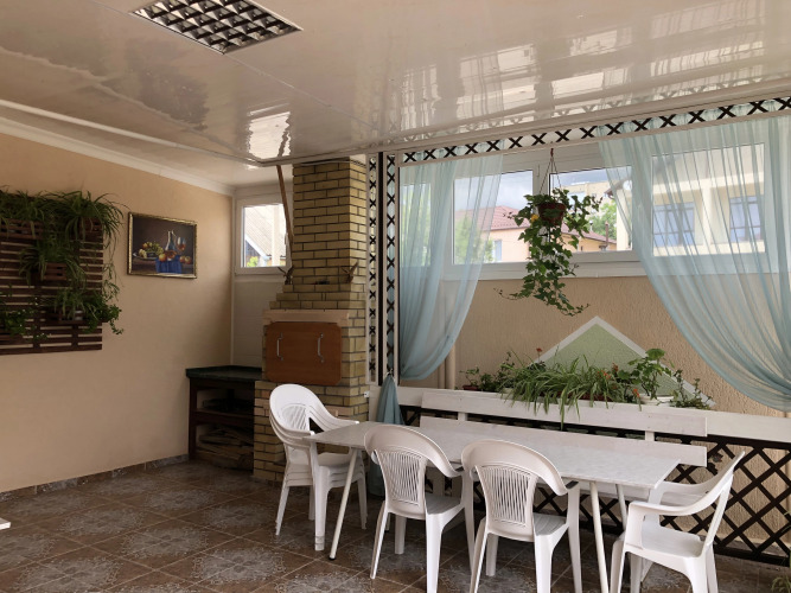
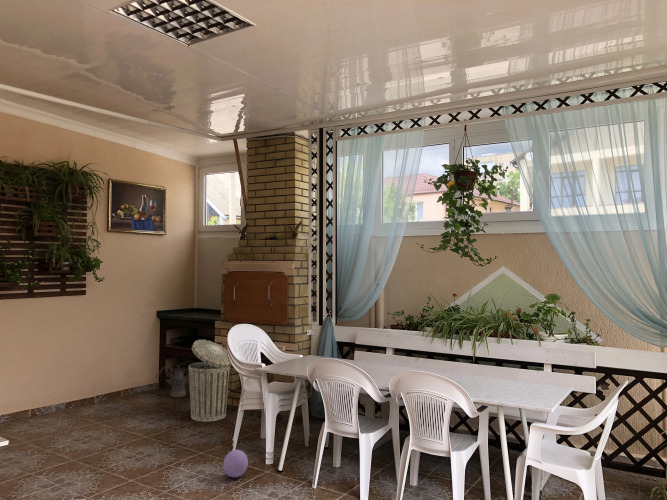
+ ball (235, 463)
+ trash can (210, 378)
+ watering can (174, 381)
